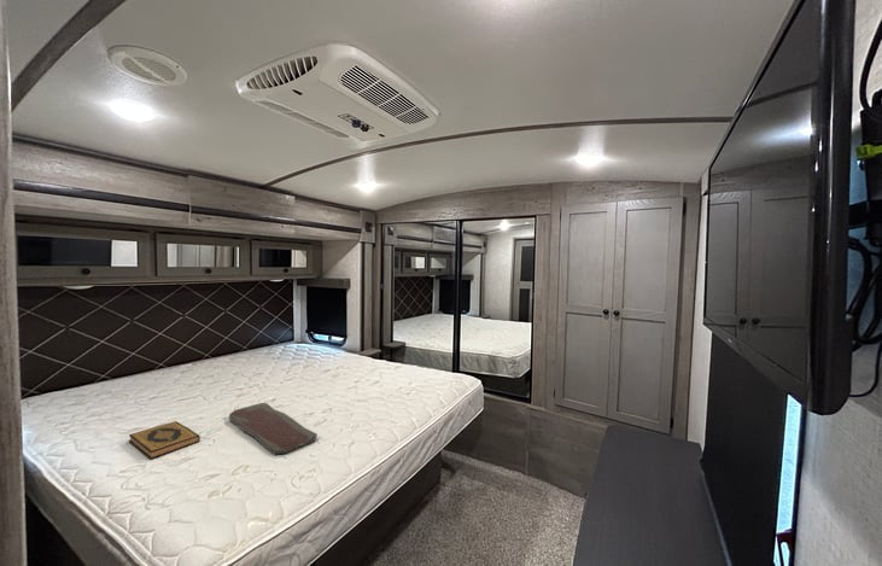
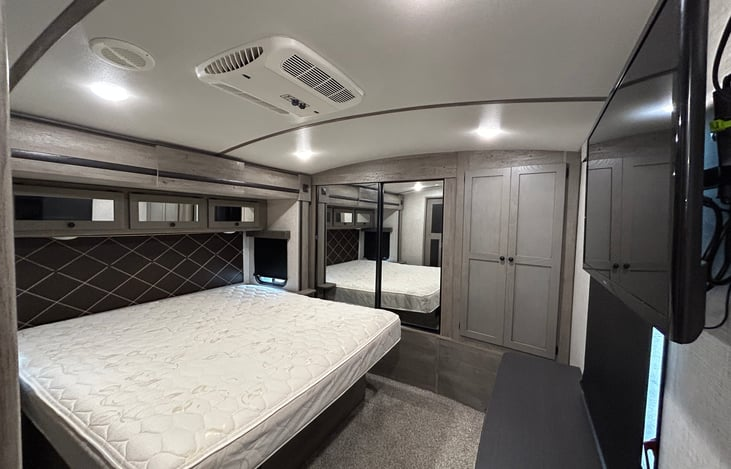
- hardback book (164, 437)
- serving tray (270, 425)
